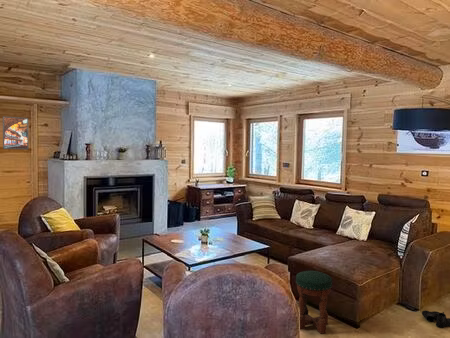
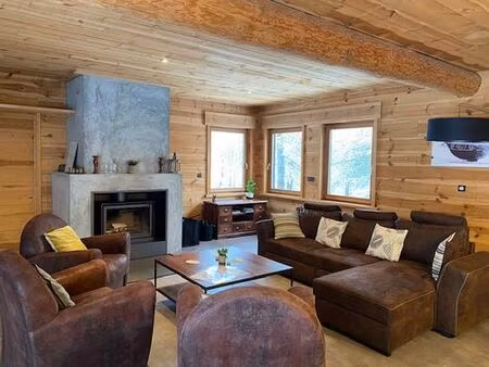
- boots (435, 314)
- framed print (15, 133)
- stool (313, 295)
